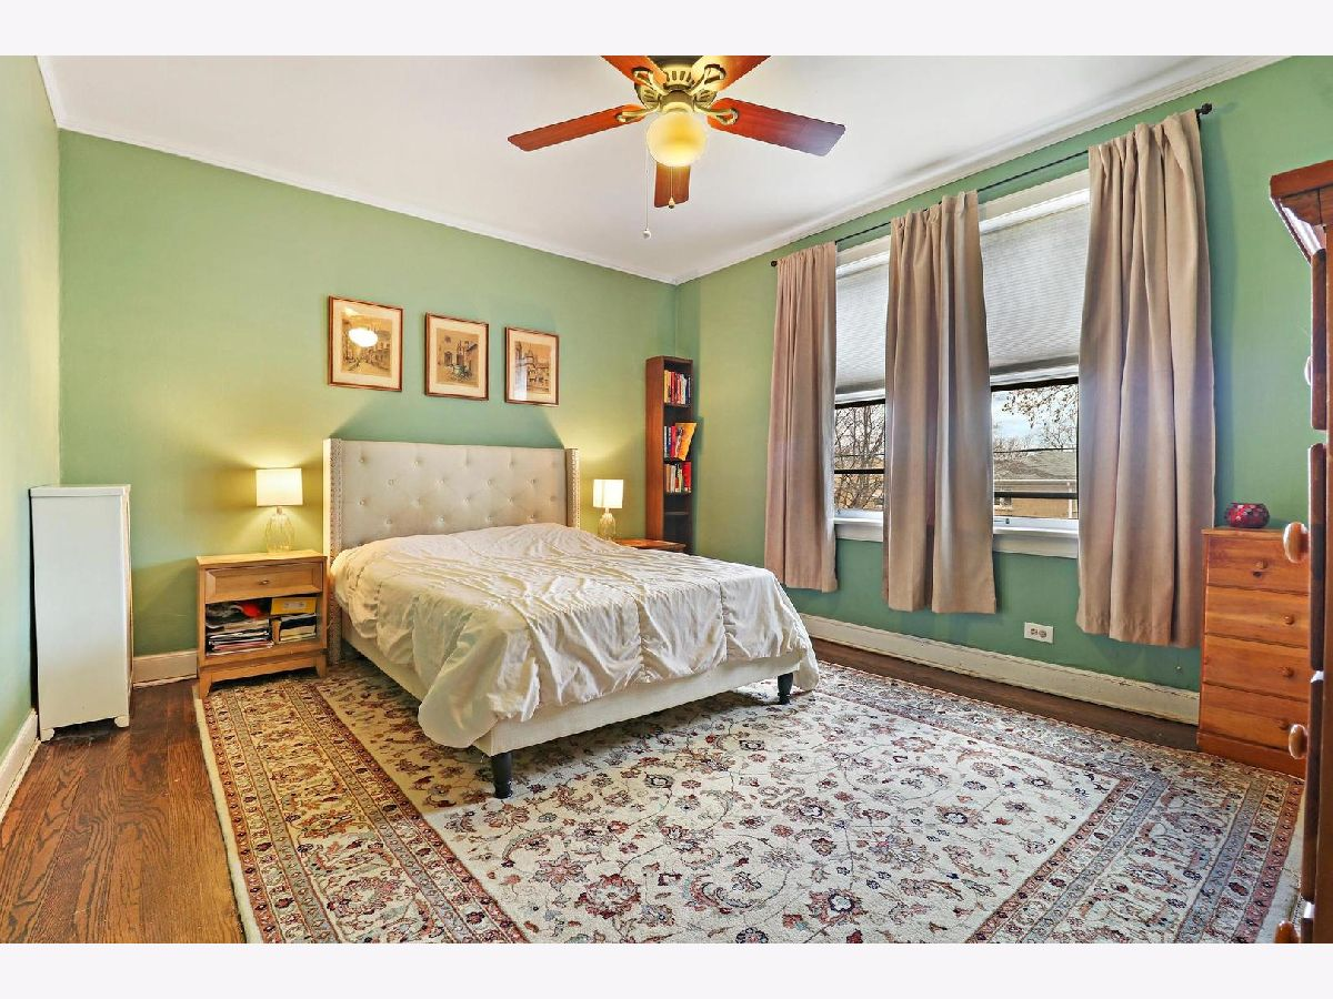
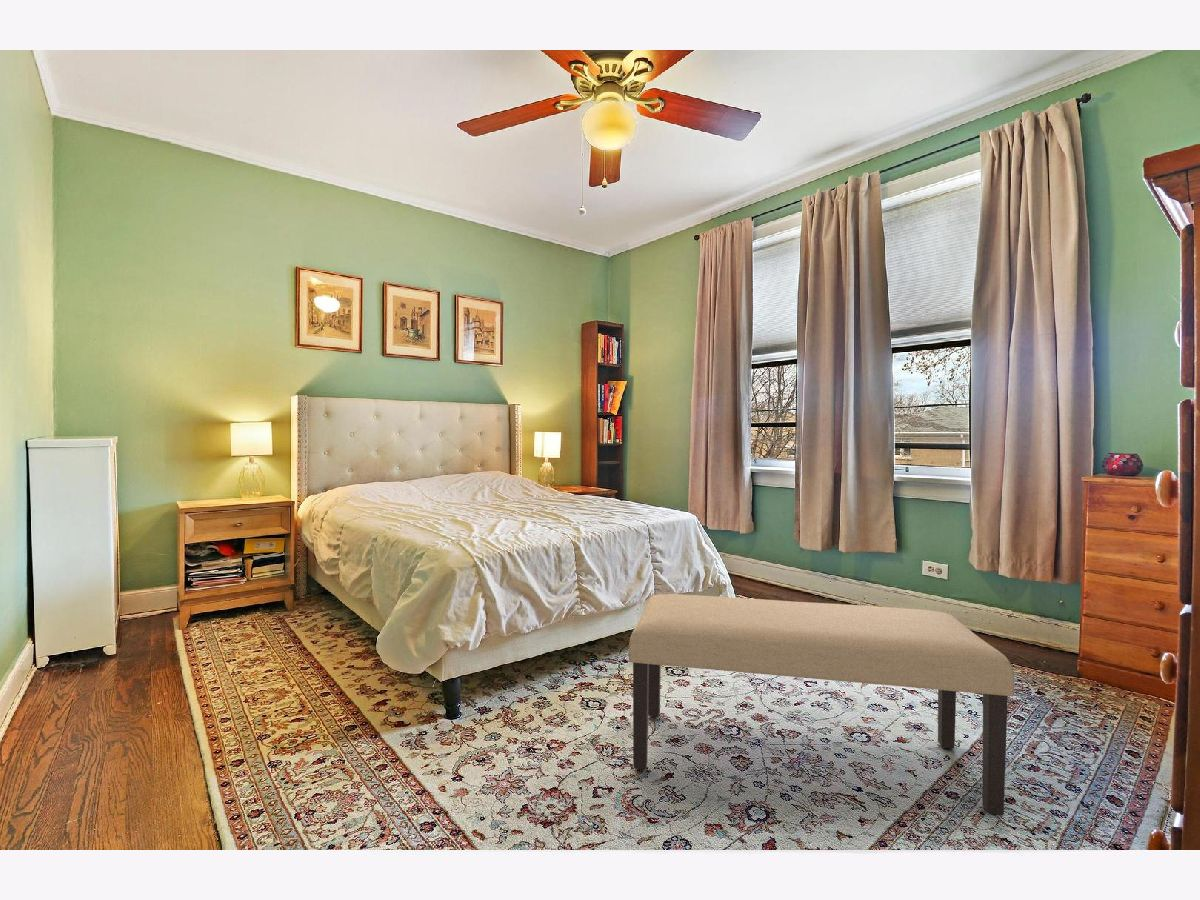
+ bench (801, 677)
